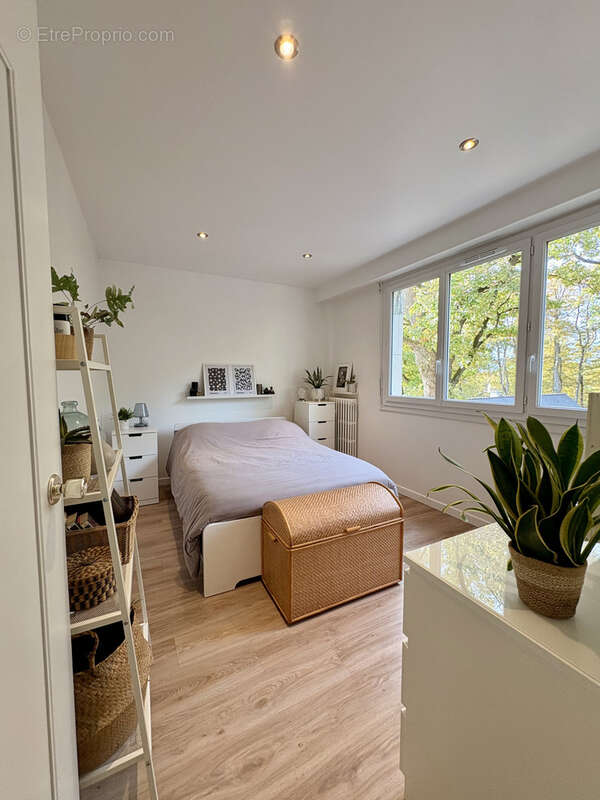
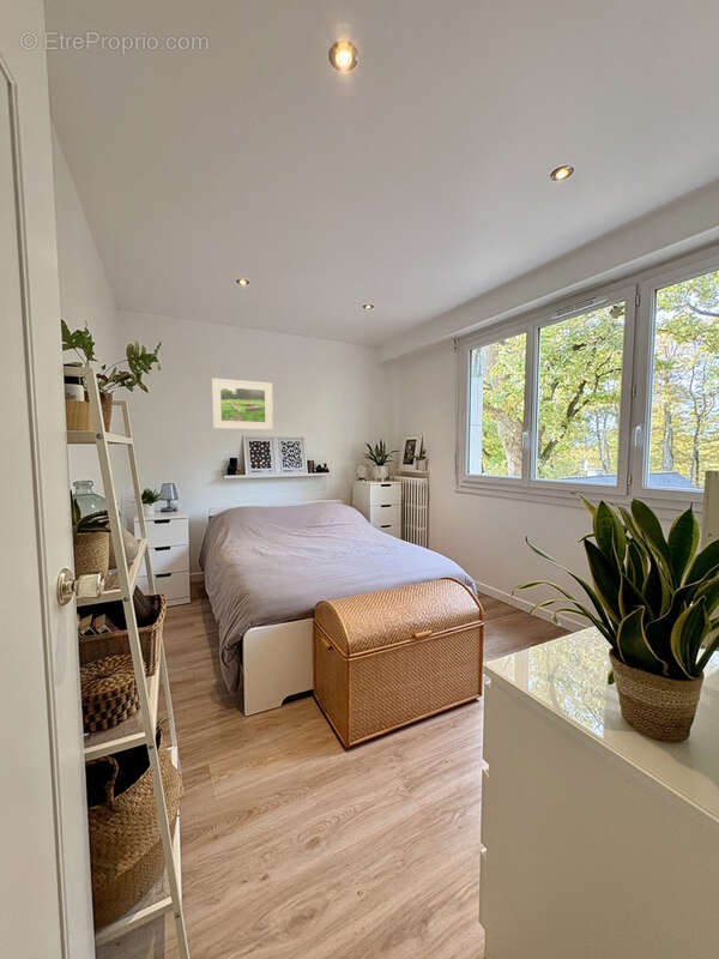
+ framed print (243, 404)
